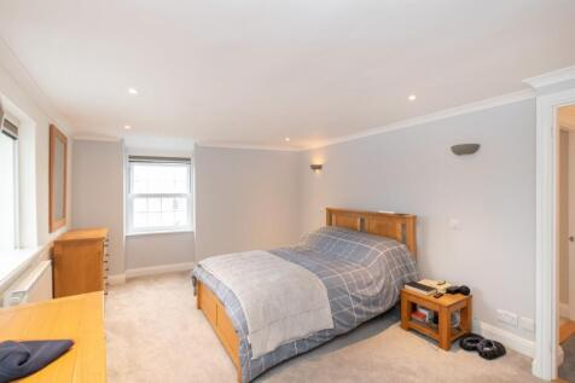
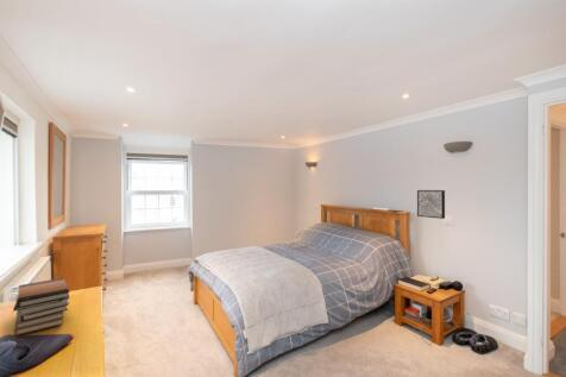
+ wall art (430, 203)
+ book stack (42, 303)
